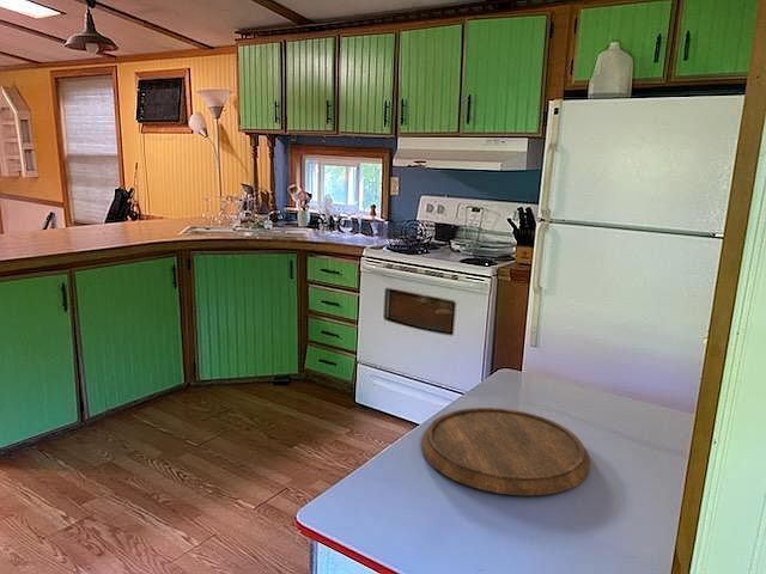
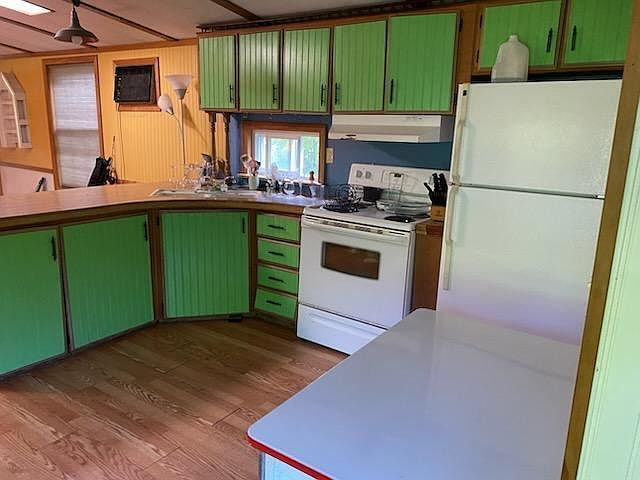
- cutting board (503, 444)
